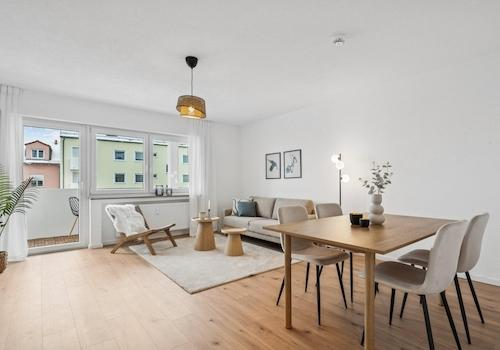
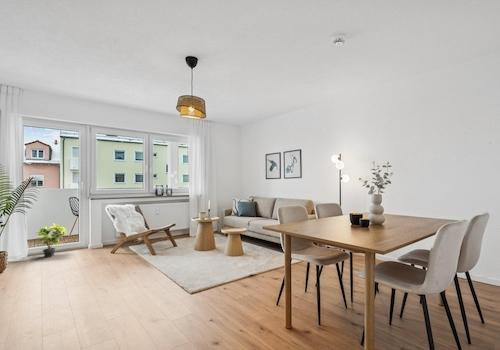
+ potted plant (51, 239)
